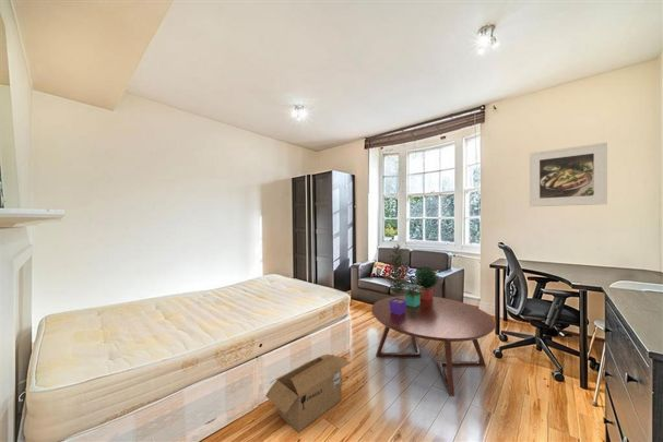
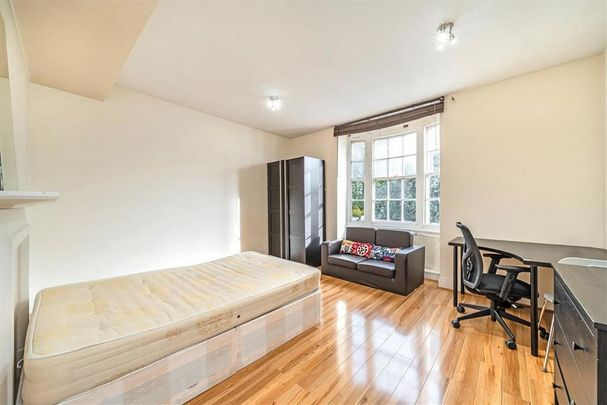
- potted plant (415, 273)
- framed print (565, 177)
- coffee table (428, 336)
- cardboard box (307, 381)
